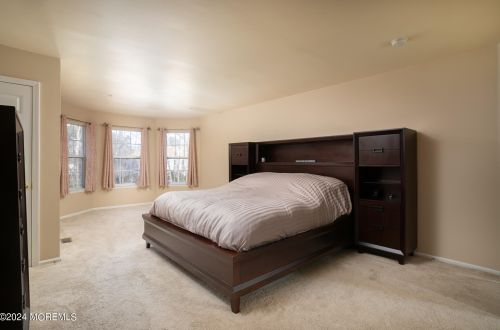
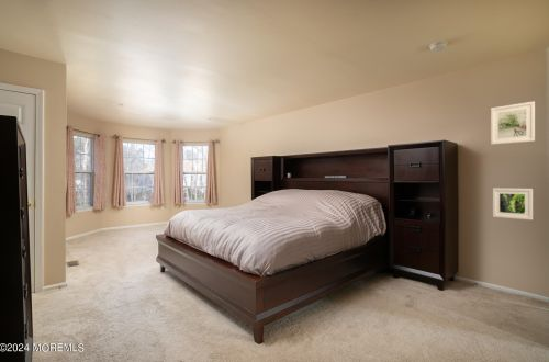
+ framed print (512, 203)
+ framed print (512, 124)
